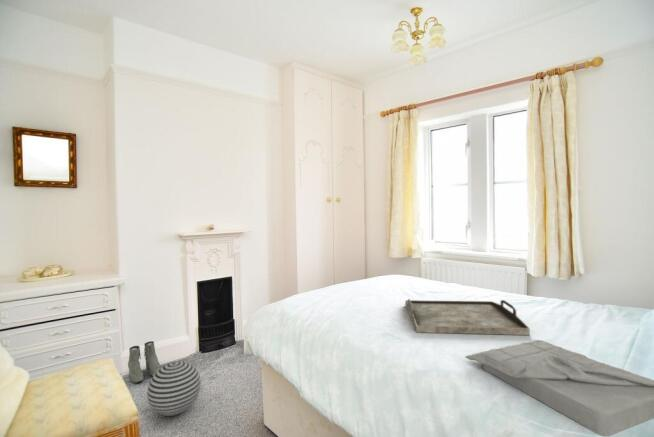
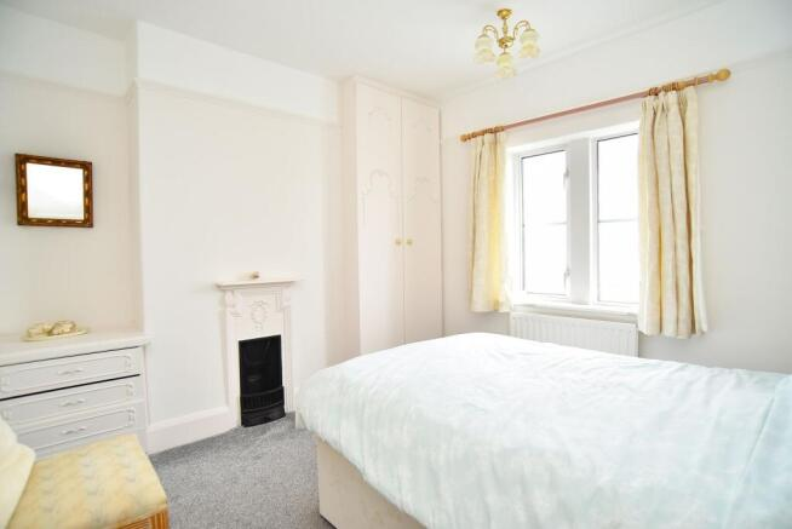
- decorative ball (174, 387)
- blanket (559, 366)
- boots (145, 359)
- serving tray (458, 310)
